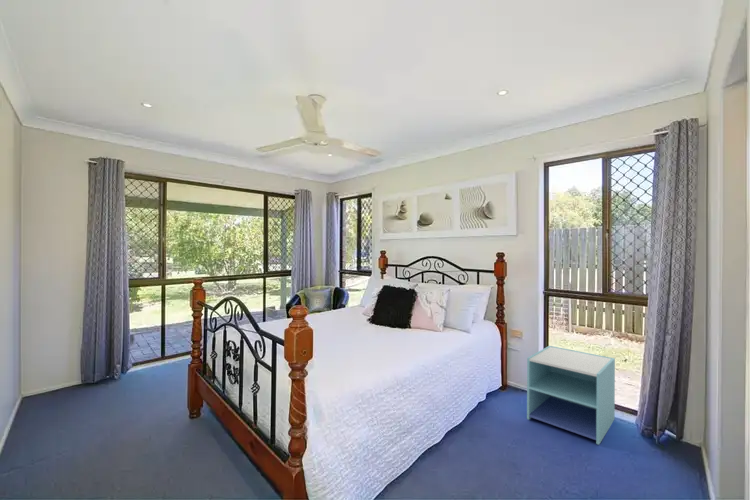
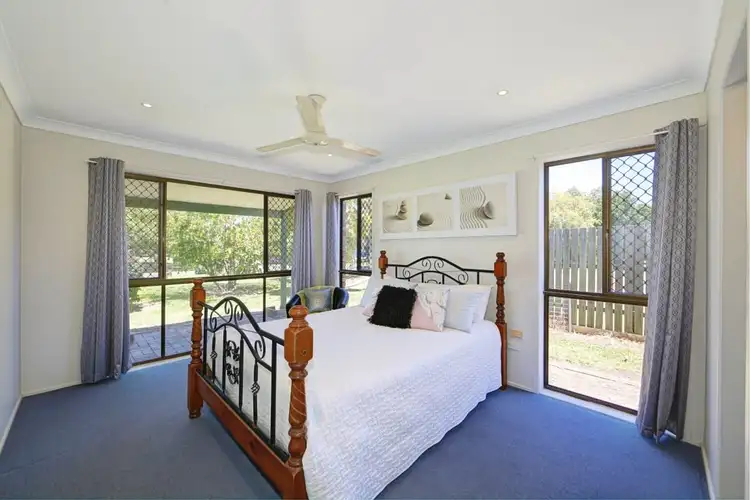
- nightstand (570, 388)
